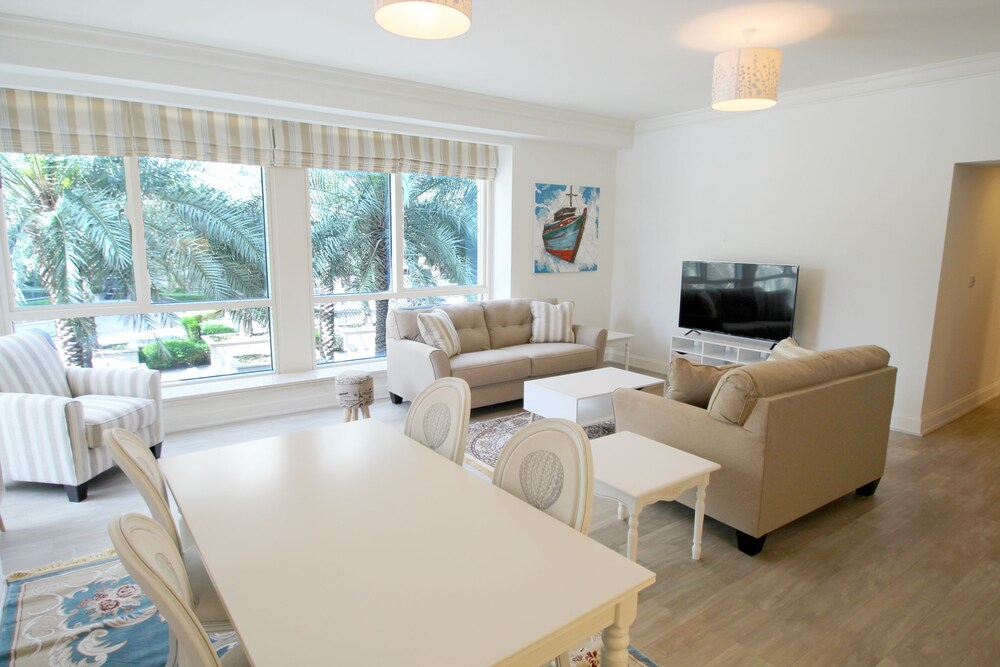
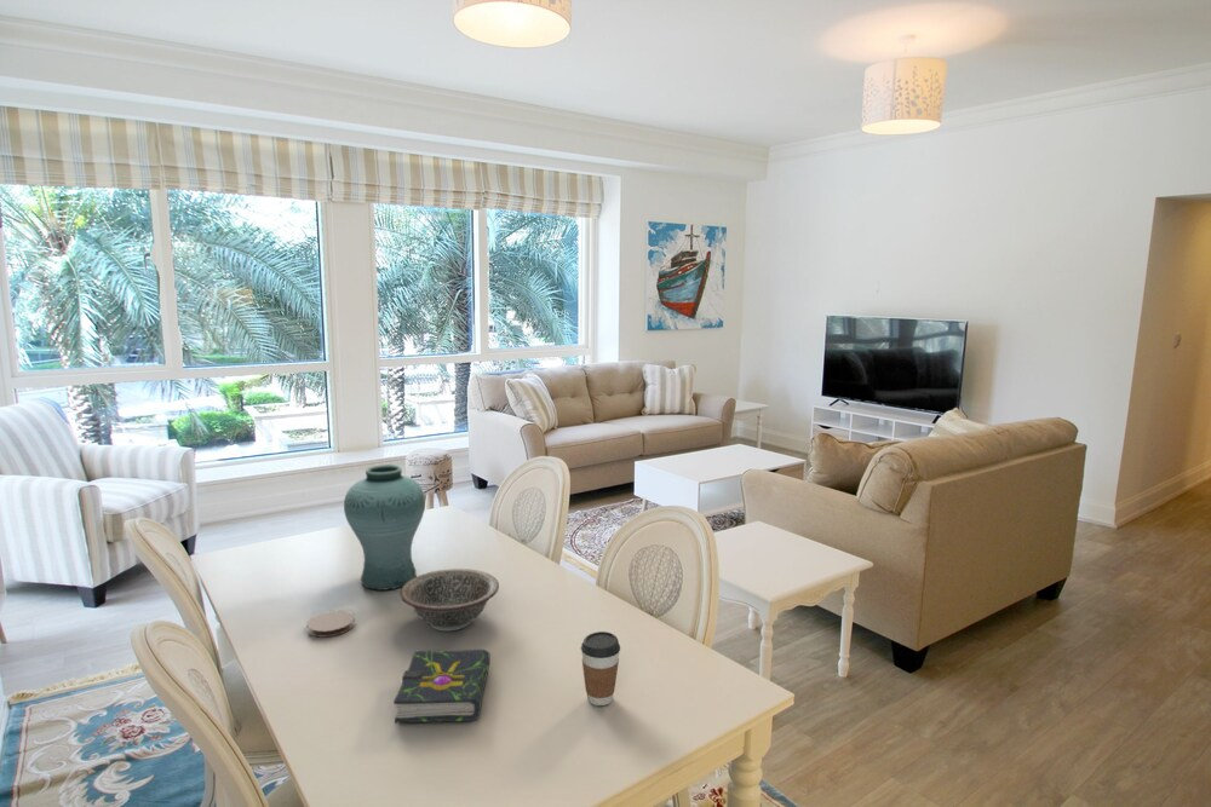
+ vase (385, 524)
+ decorative bowl (450, 604)
+ coffee cup (599, 669)
+ coaster (331, 623)
+ book (444, 682)
